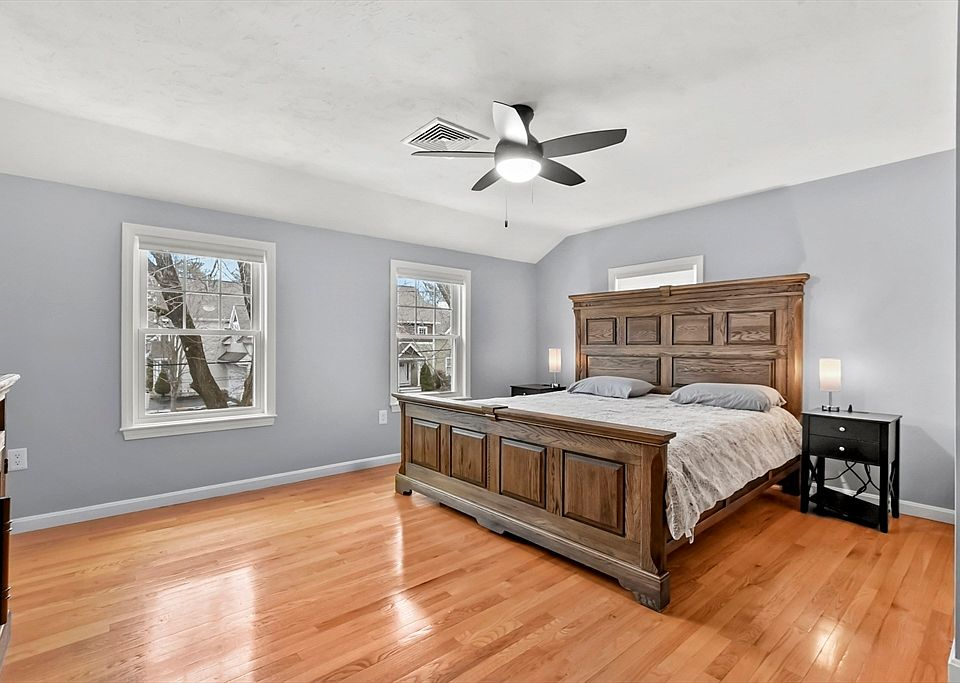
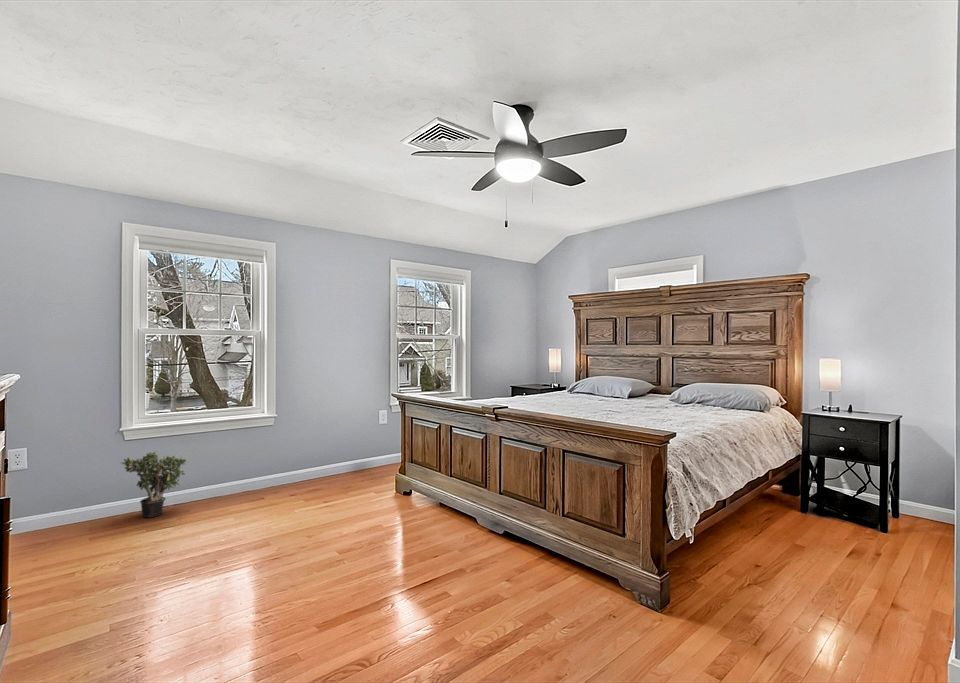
+ potted plant (155, 483)
